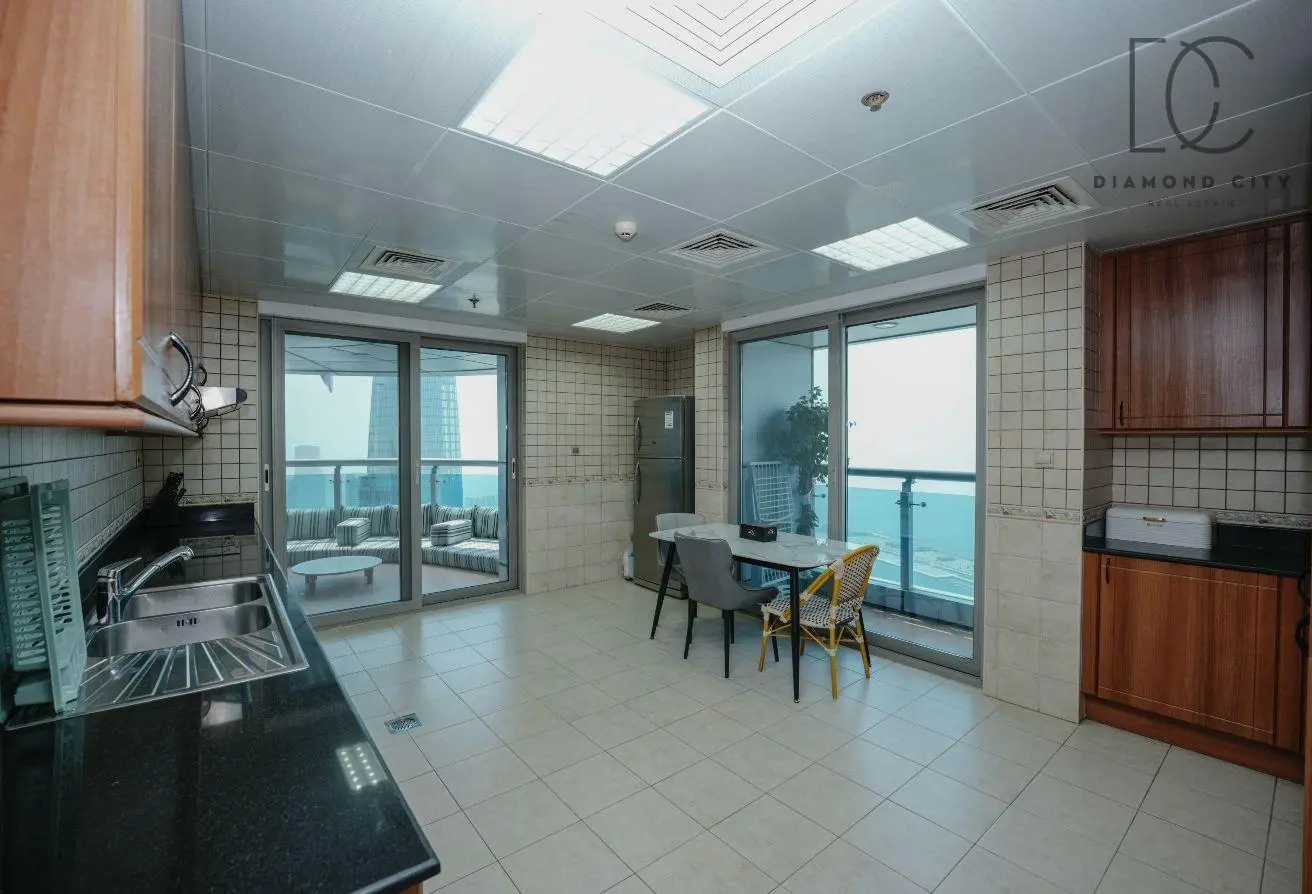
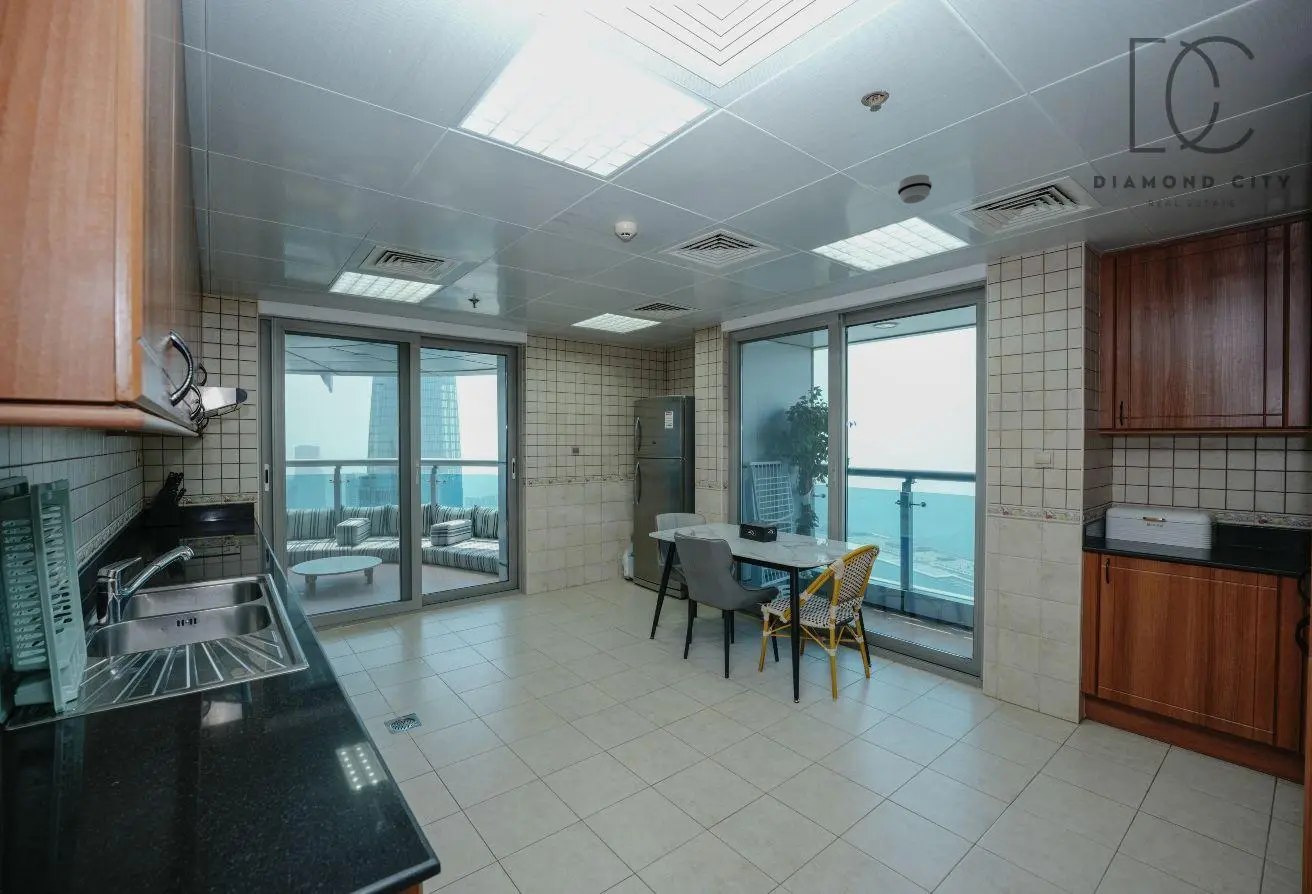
+ smoke detector (914, 189)
